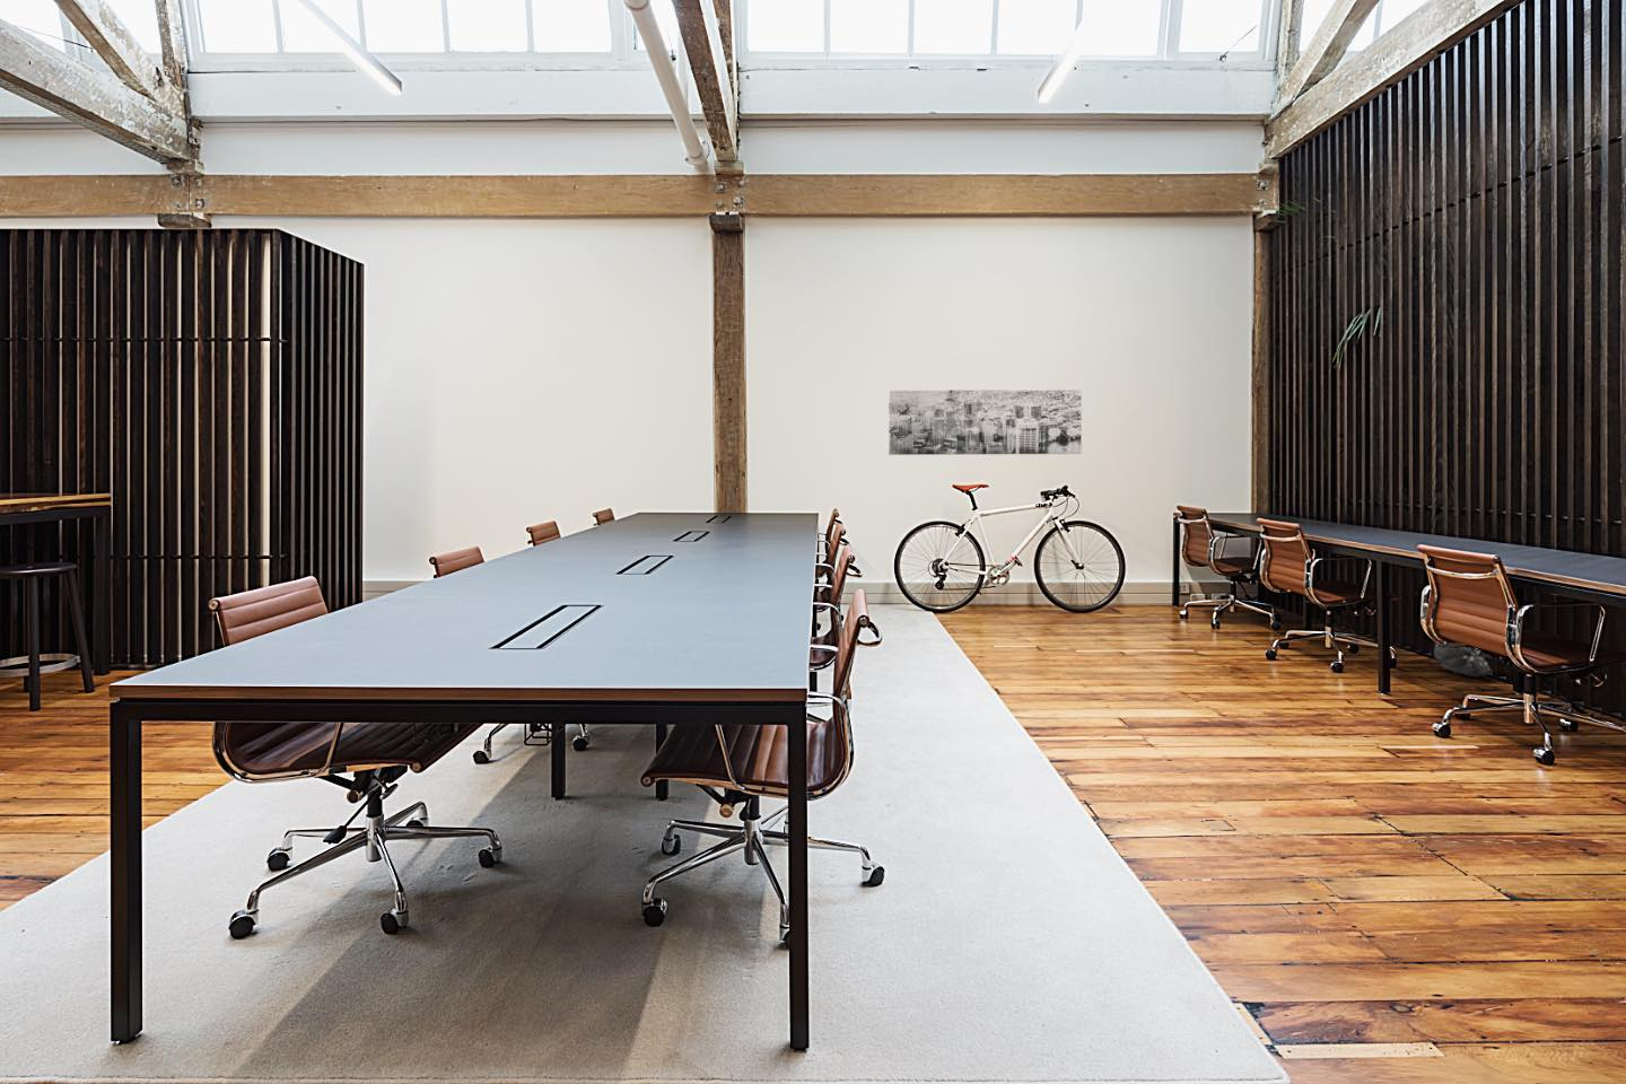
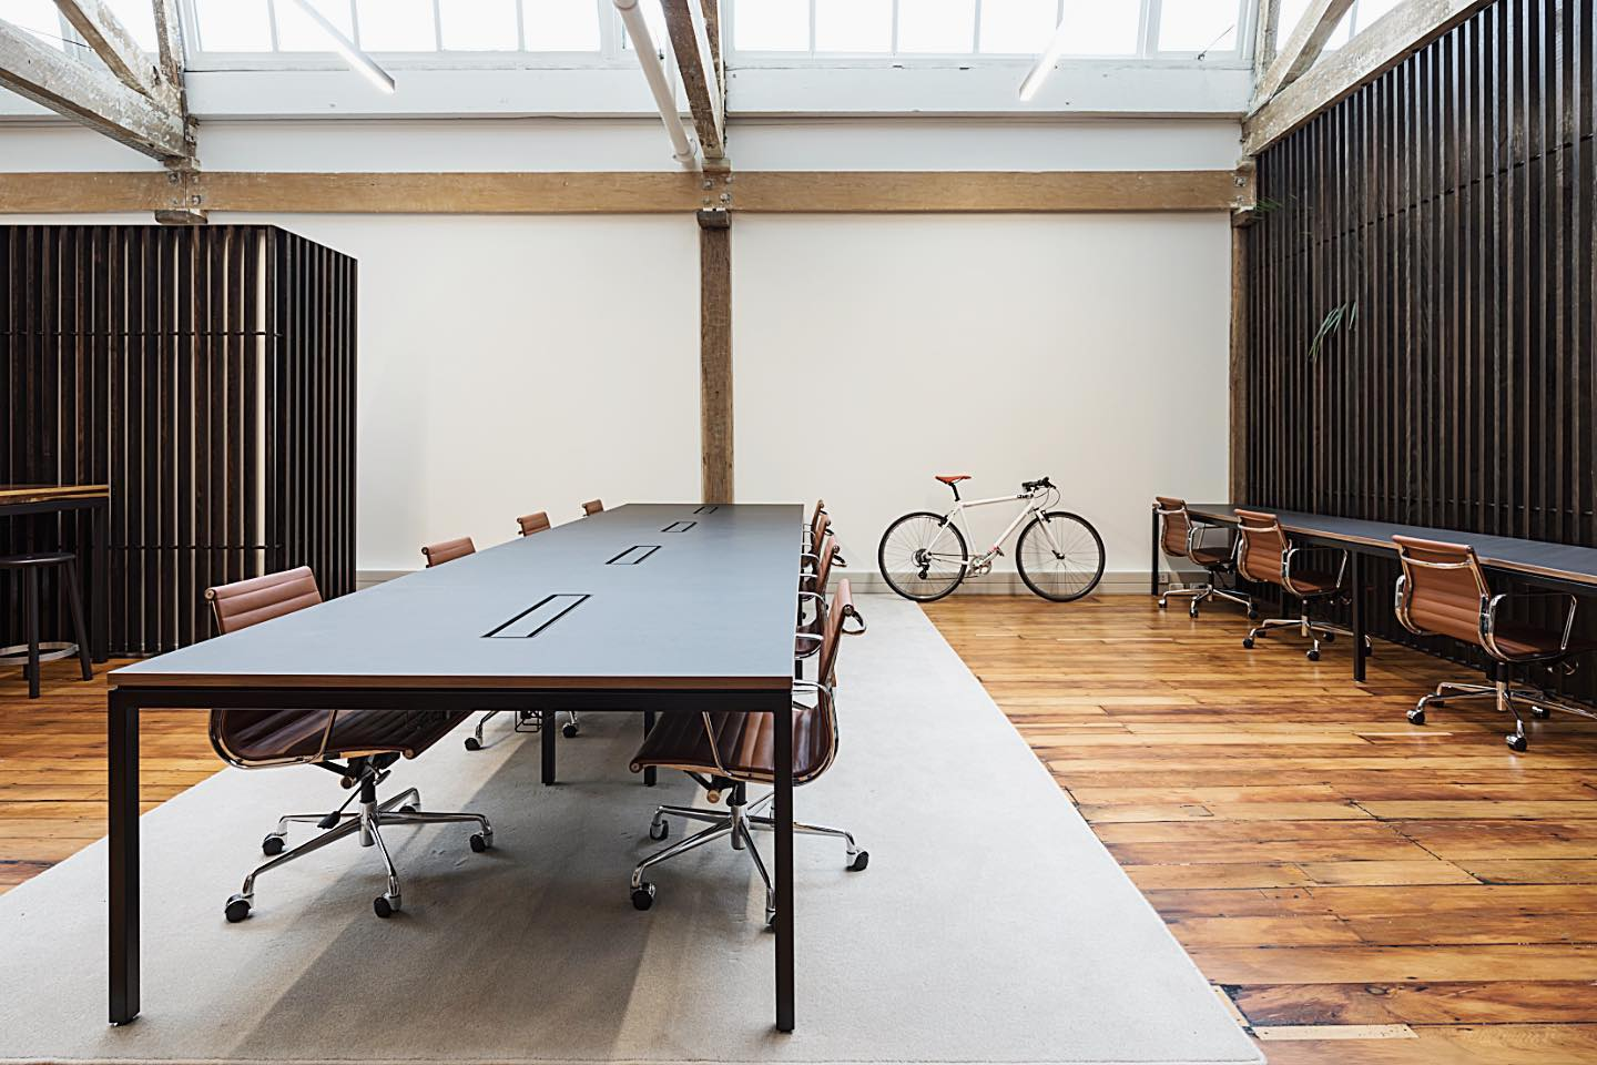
- backpack (1461, 652)
- wall art (985, 421)
